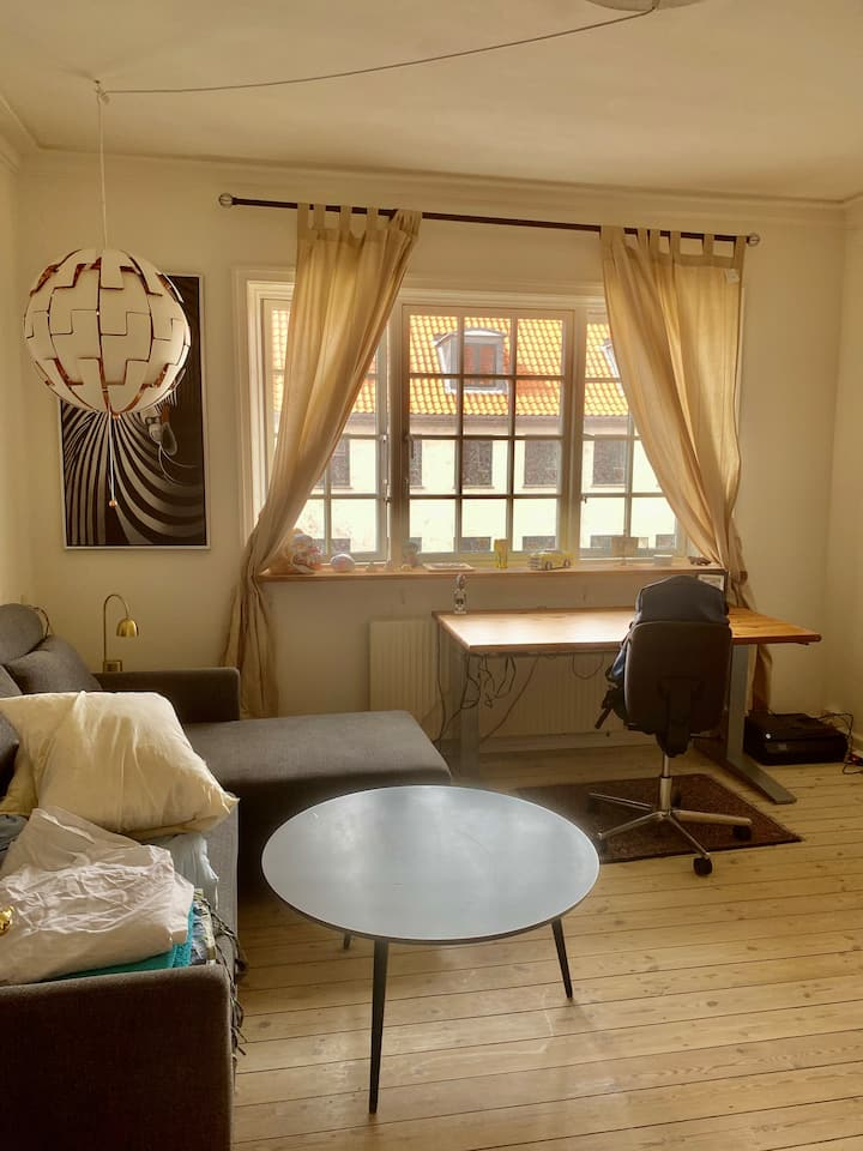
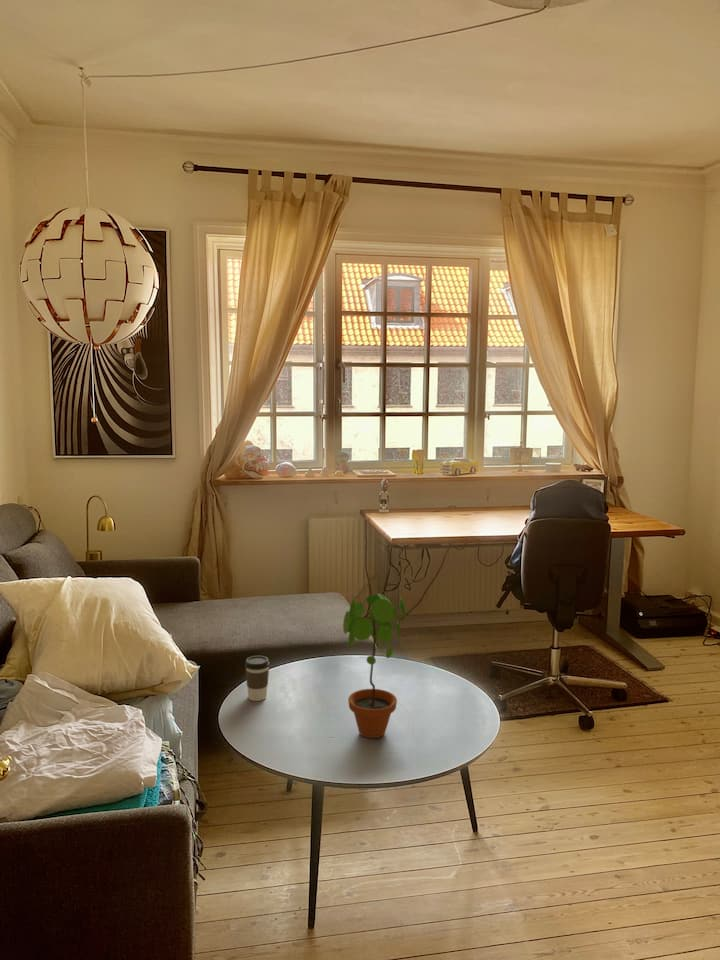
+ potted plant (371, 663)
+ coffee cup (257, 678)
